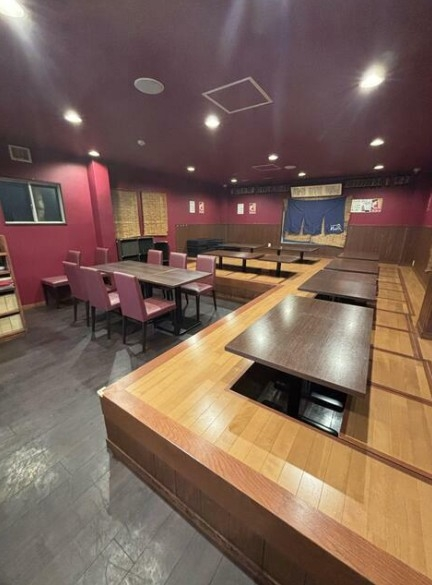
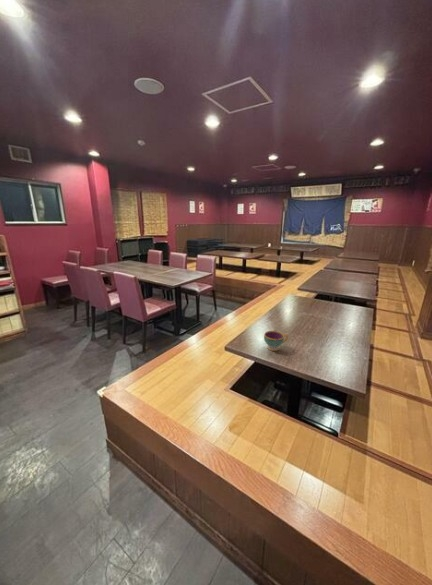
+ teacup (275, 341)
